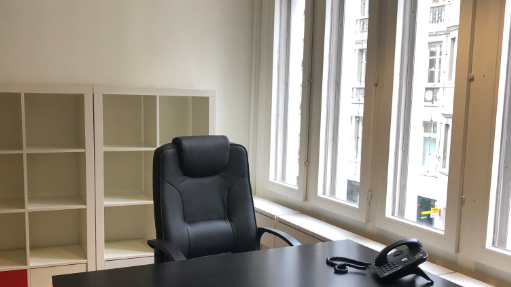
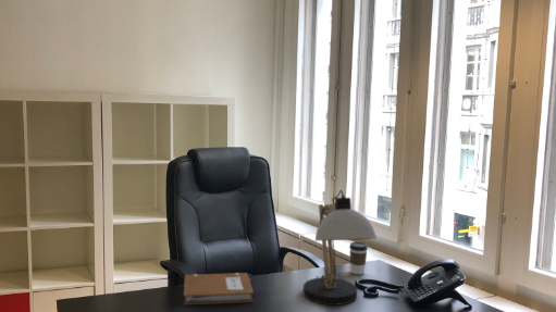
+ desk lamp (333, 242)
+ coffee cup (358, 258)
+ notebook (219, 286)
